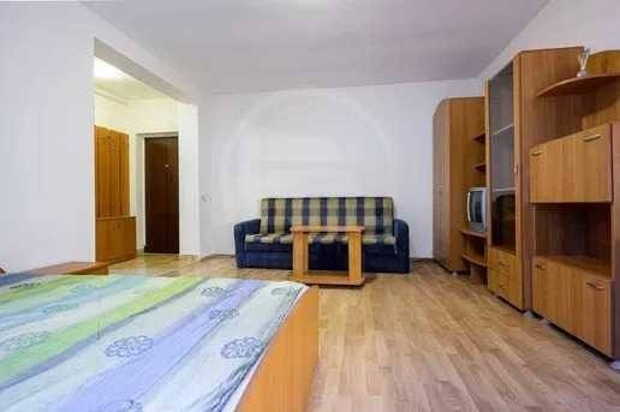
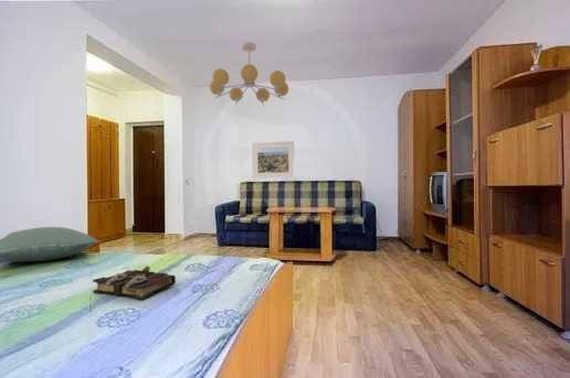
+ pillow (44, 242)
+ book (135, 279)
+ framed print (273, 160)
+ chandelier (249, 71)
